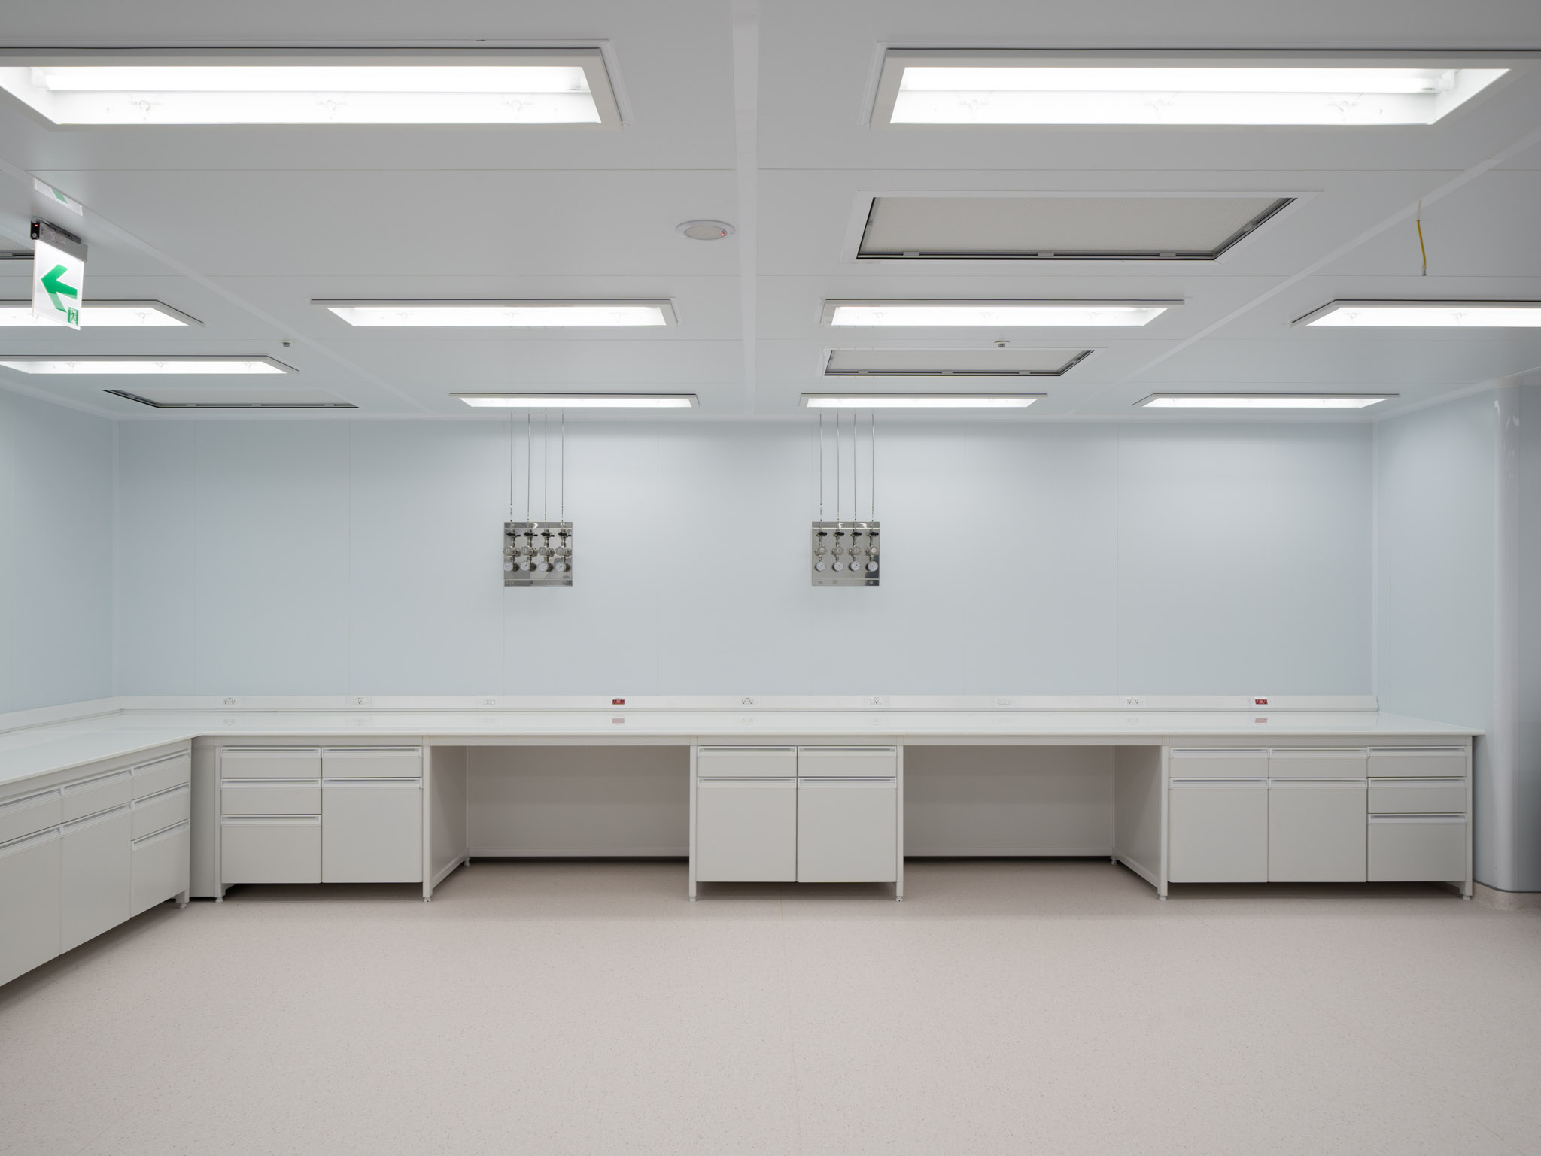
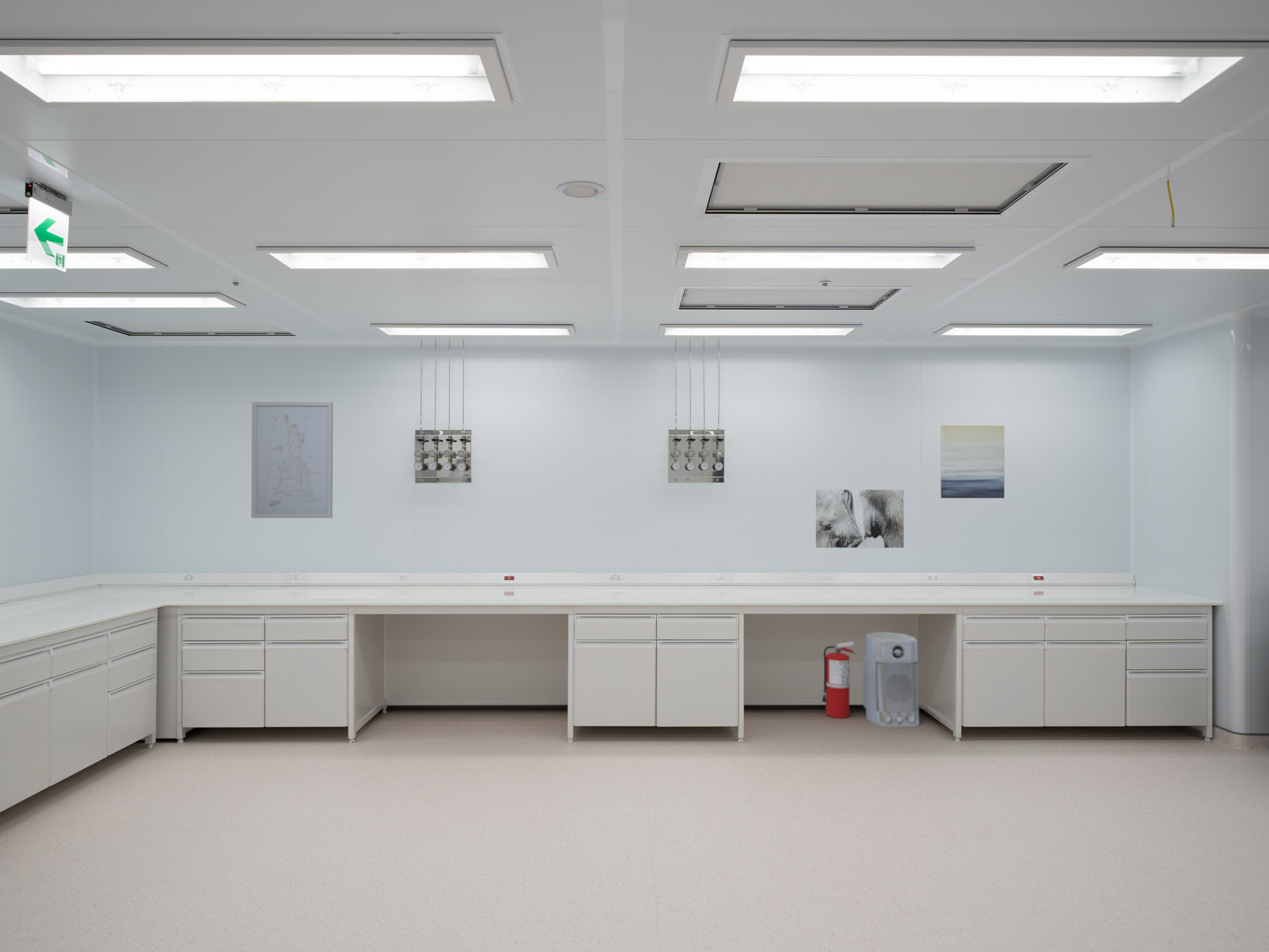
+ wall art (859, 518)
+ wall art (972, 461)
+ air purifier (890, 677)
+ wall art (292, 460)
+ fire extinguisher (838, 678)
